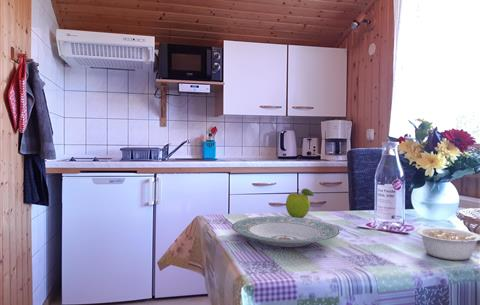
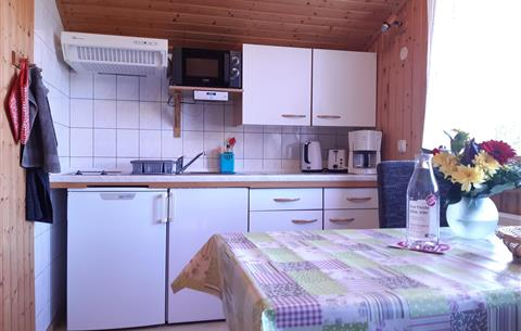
- plate (284, 233)
- fruit (299, 202)
- legume (449, 241)
